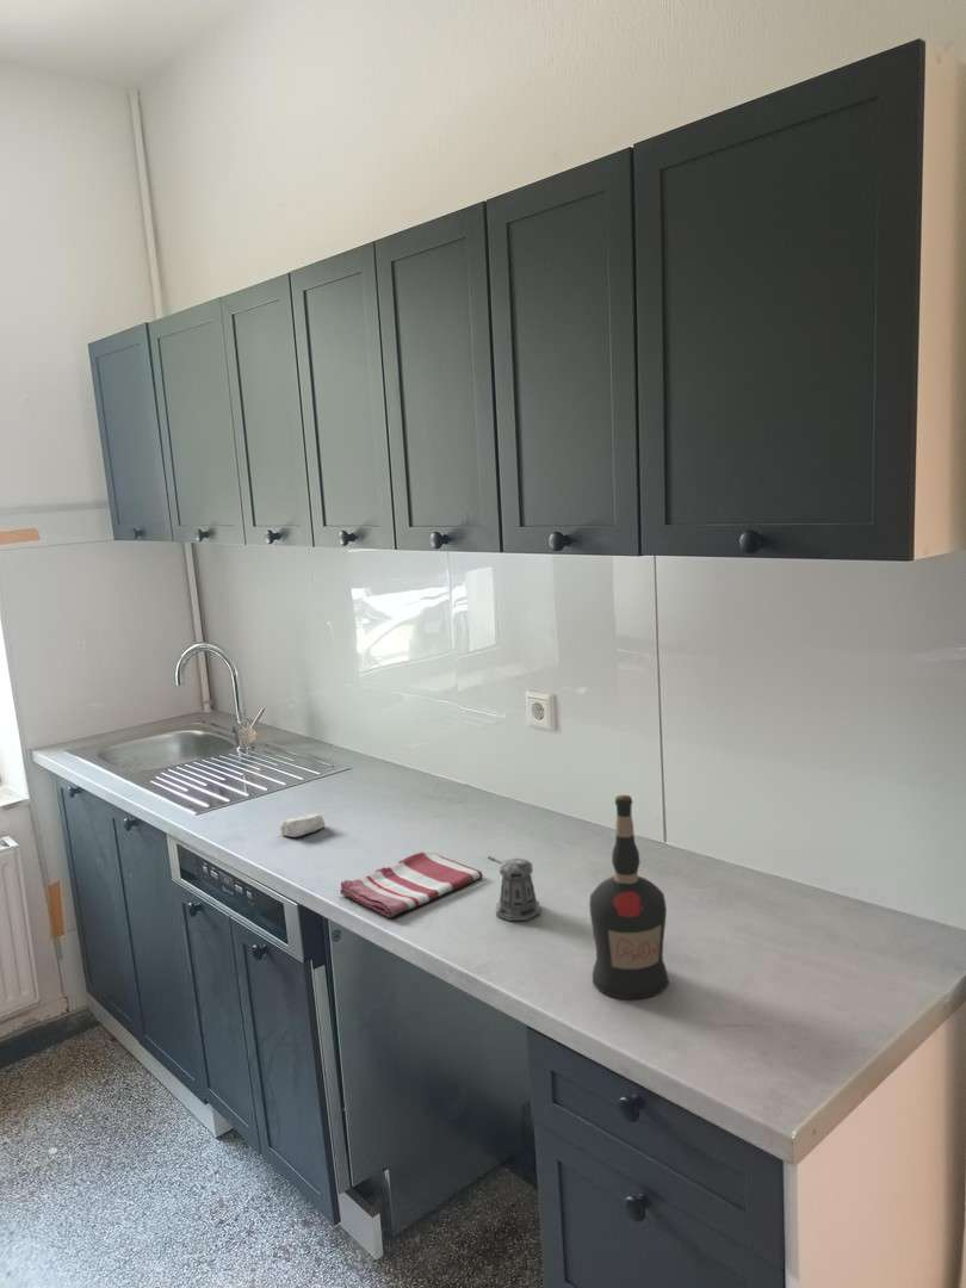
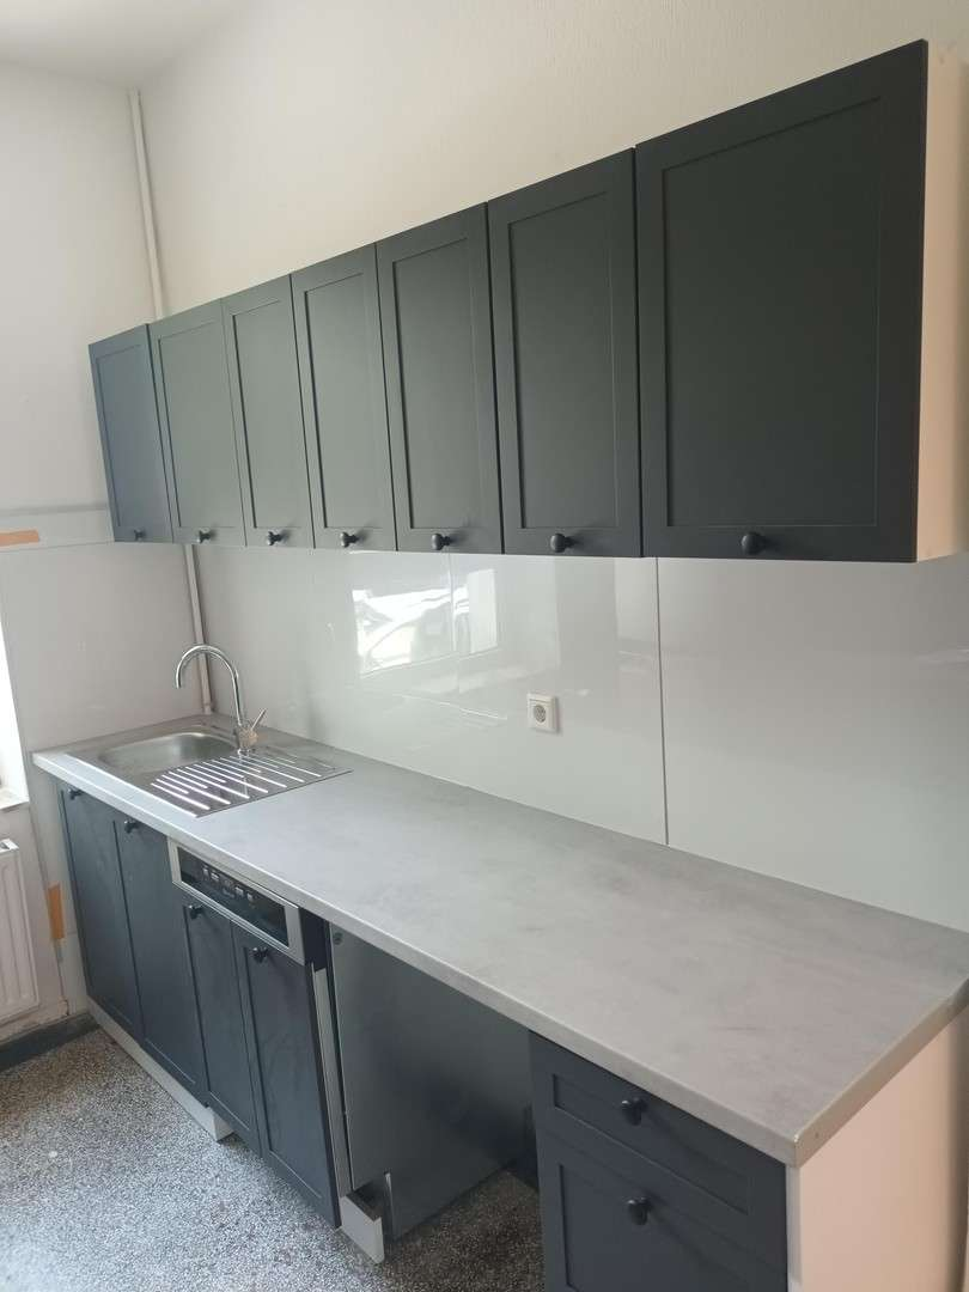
- soap bar (303, 822)
- liquor bottle (626, 888)
- pepper shaker (514, 883)
- dish towel (410, 880)
